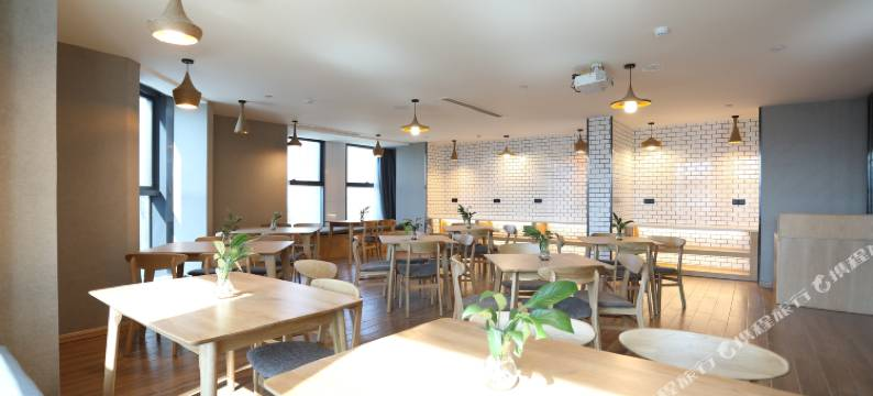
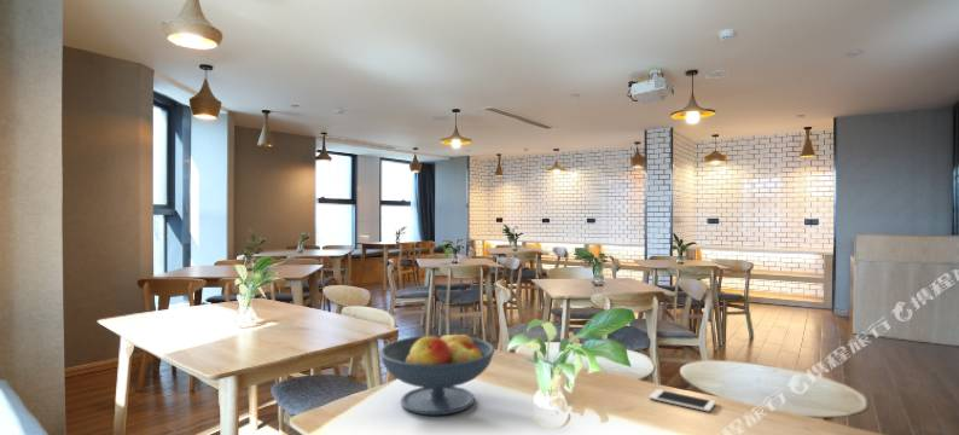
+ fruit bowl (437, 365)
+ cell phone (681, 399)
